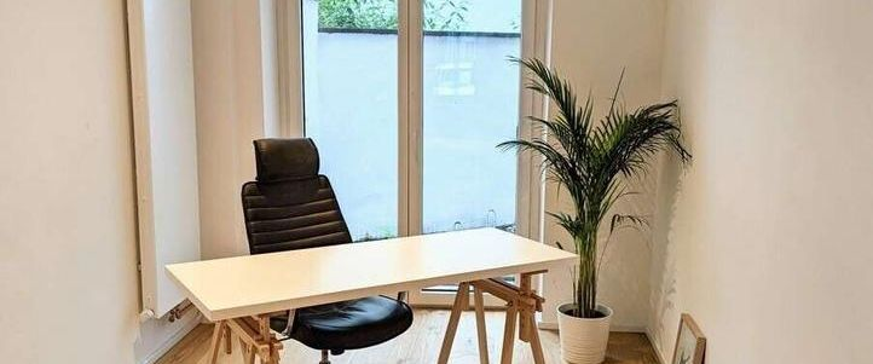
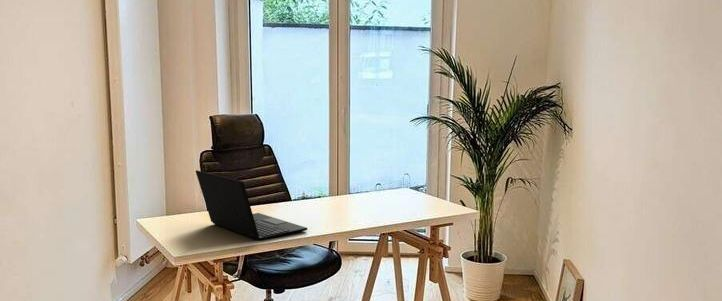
+ laptop (248, 200)
